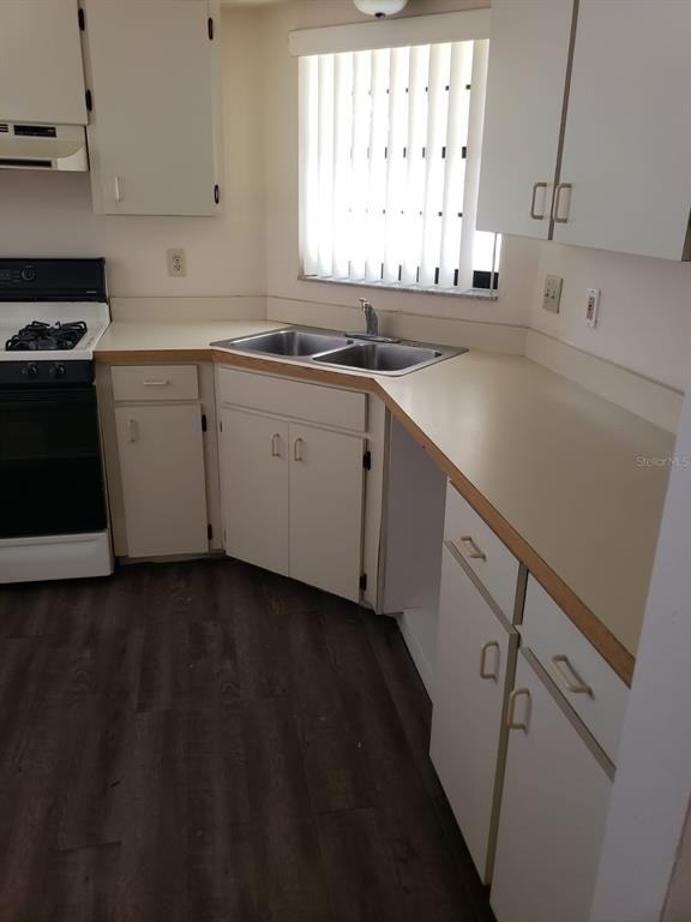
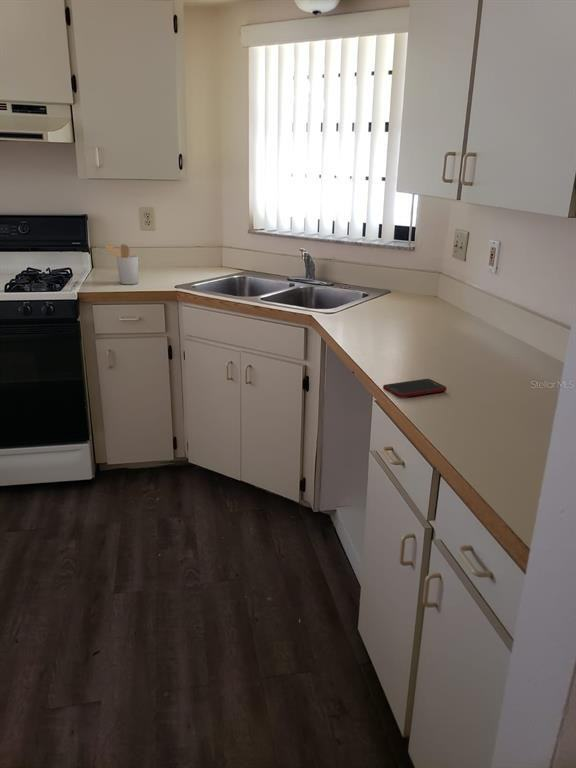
+ cell phone (414, 388)
+ utensil holder (122, 263)
